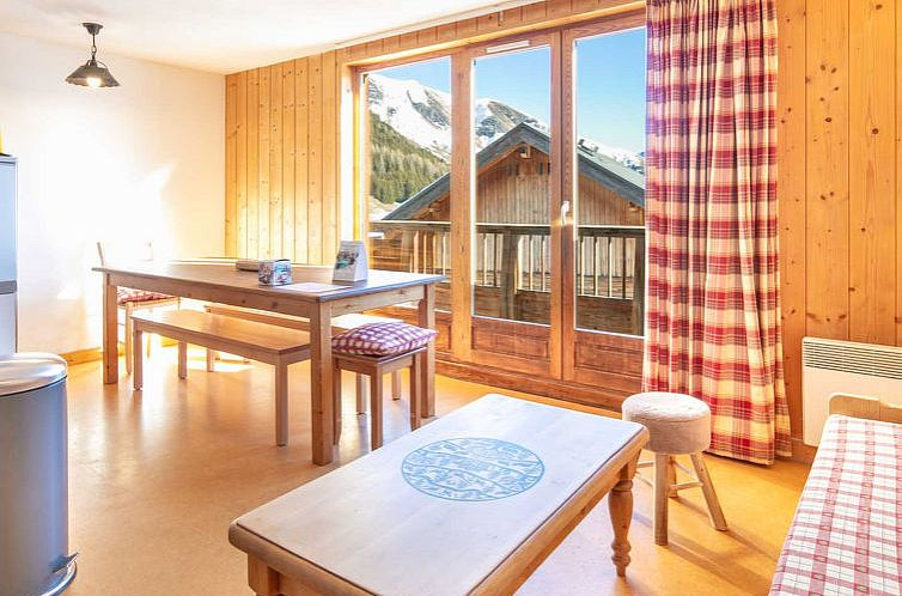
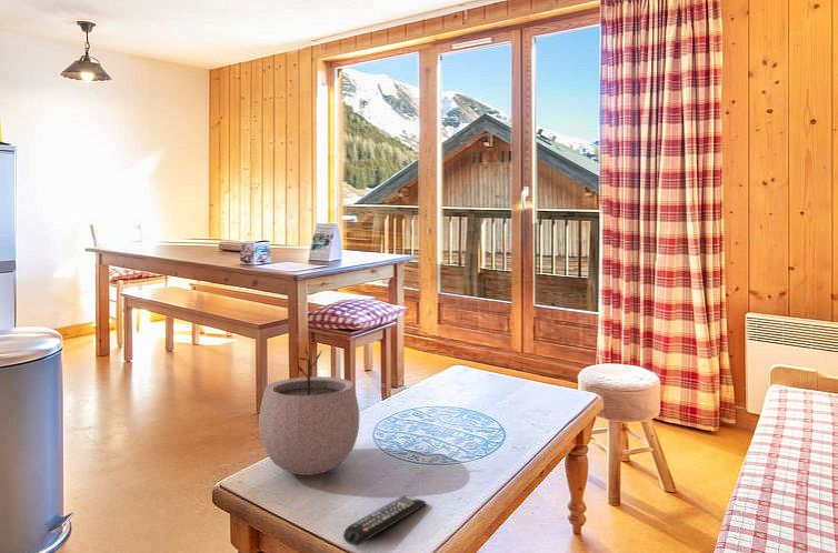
+ plant pot (310, 409)
+ remote control (387, 517)
